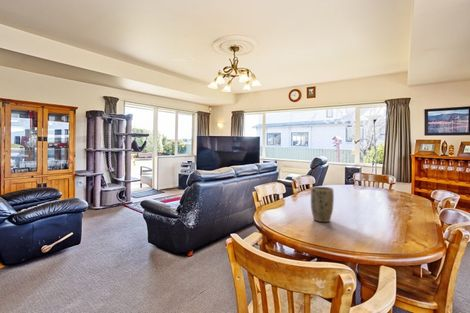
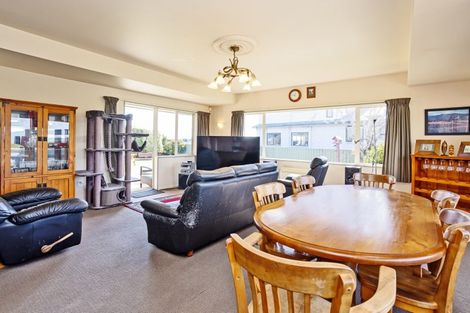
- plant pot (321, 204)
